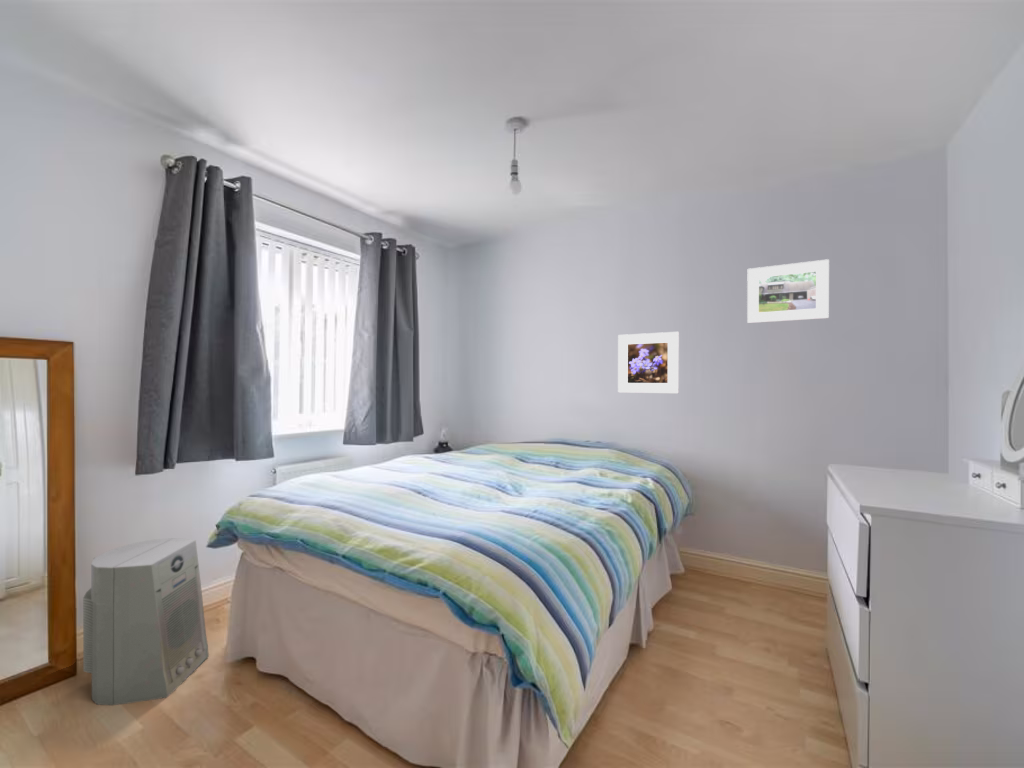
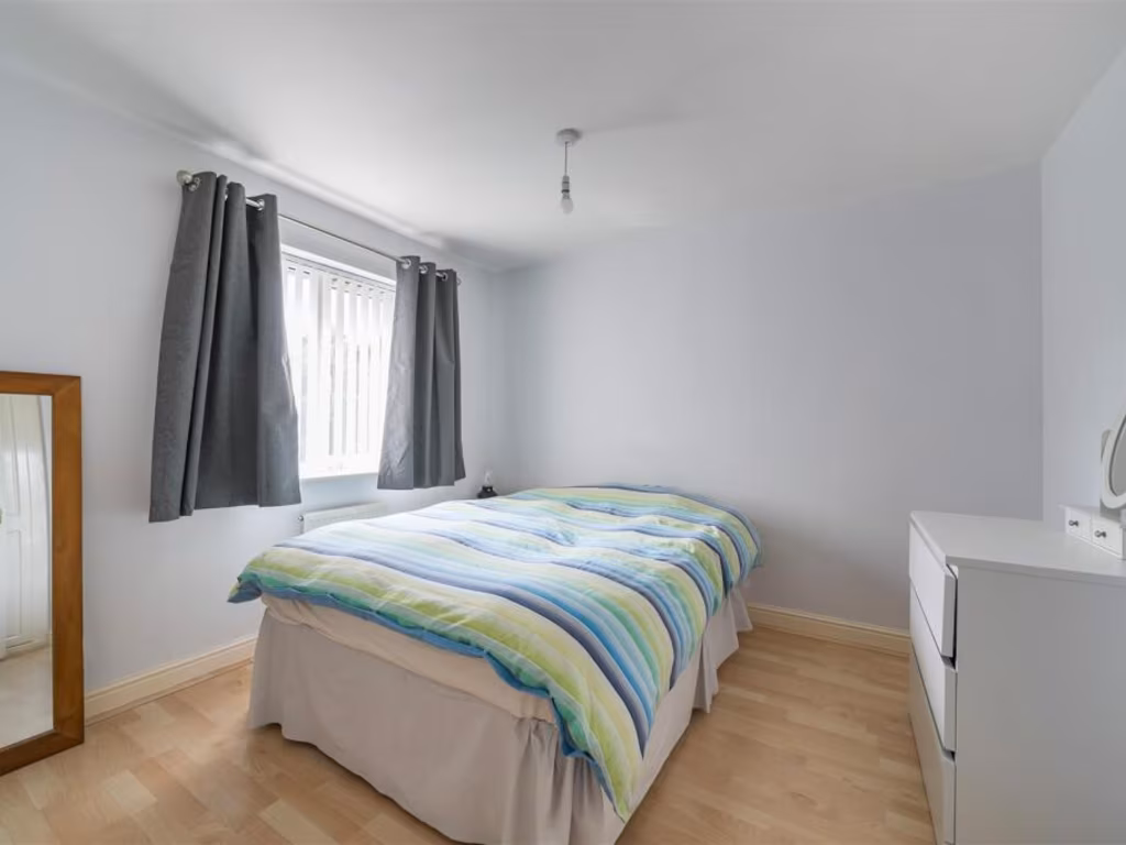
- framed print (647, 363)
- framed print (786, 292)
- fan (142, 615)
